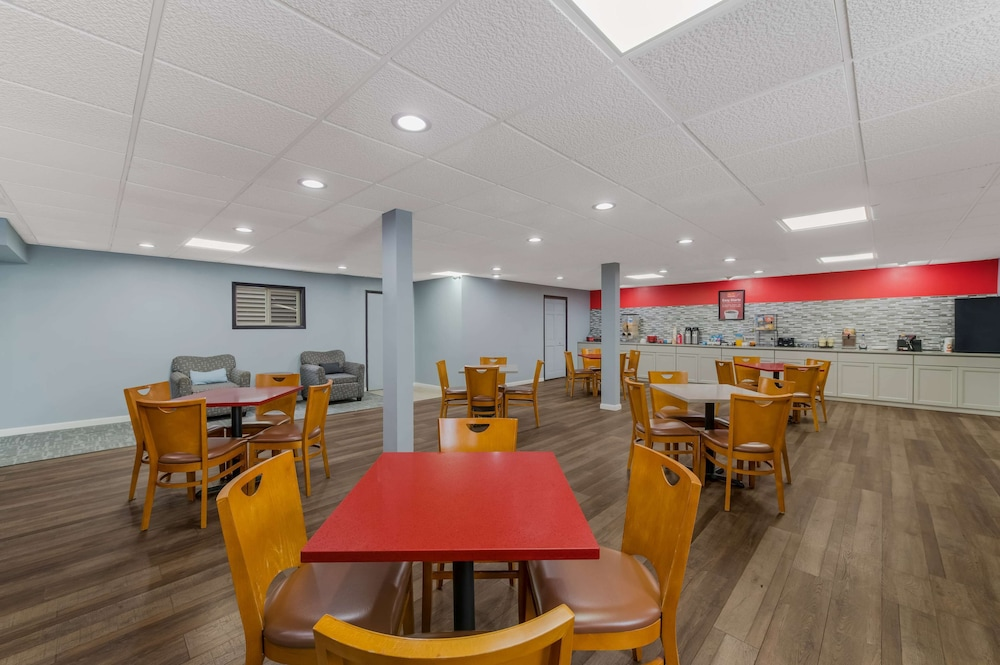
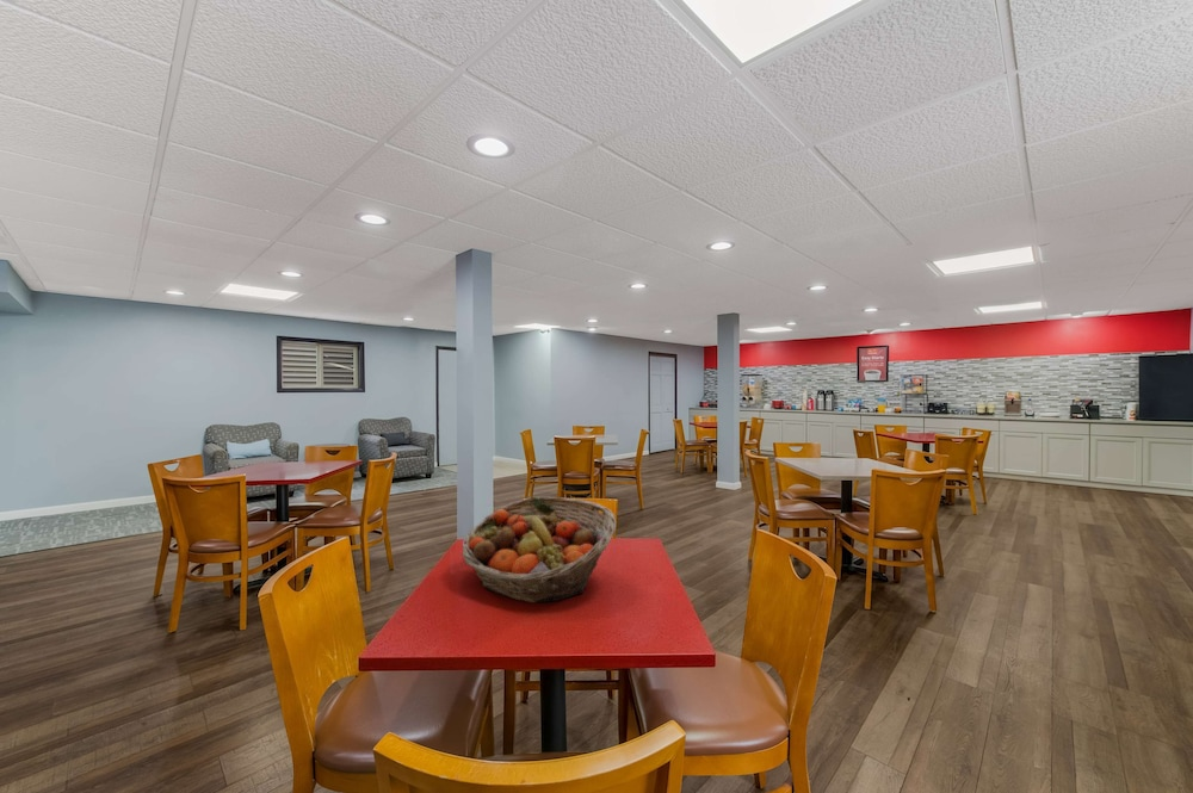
+ fruit basket (538, 544)
